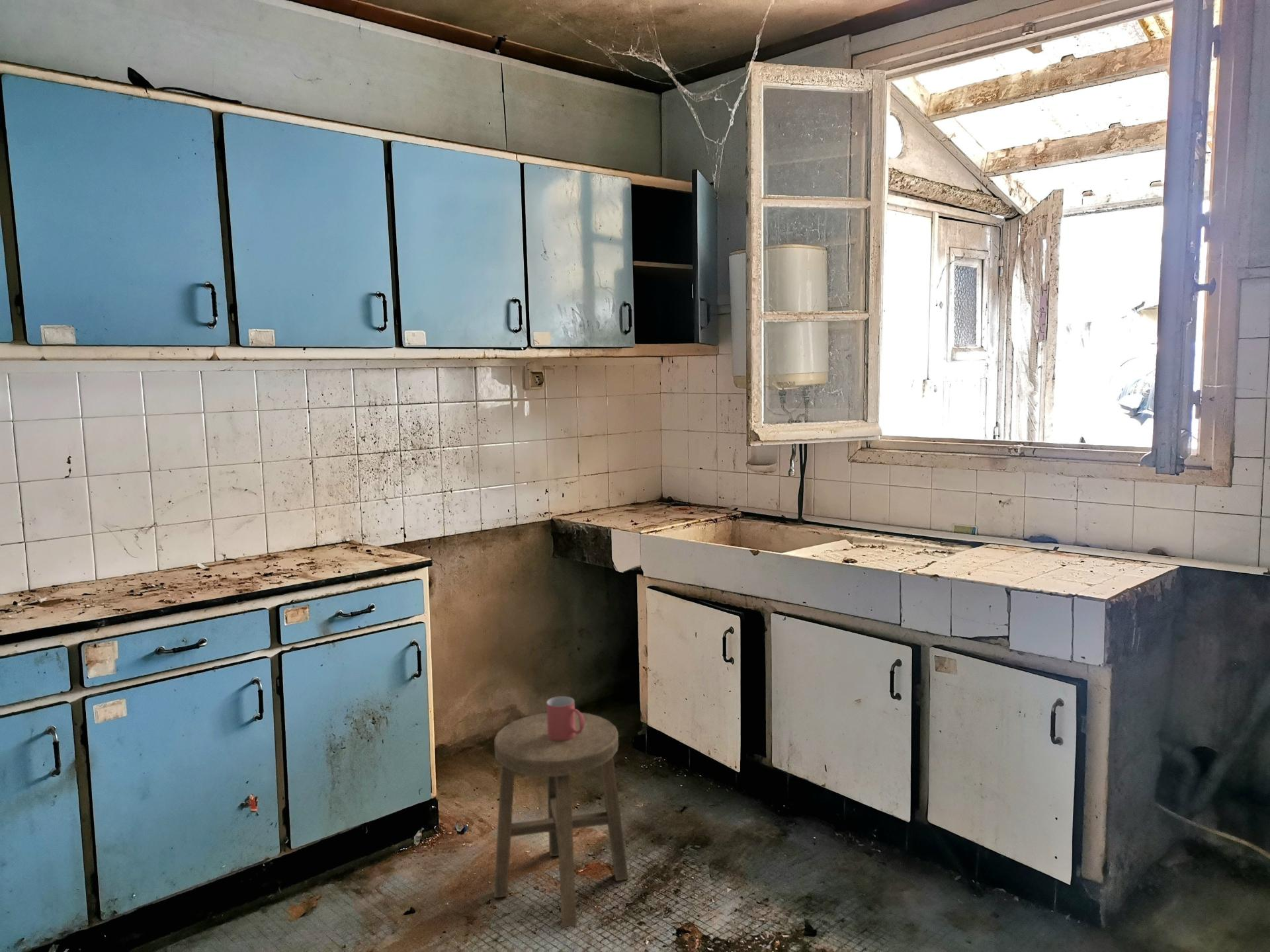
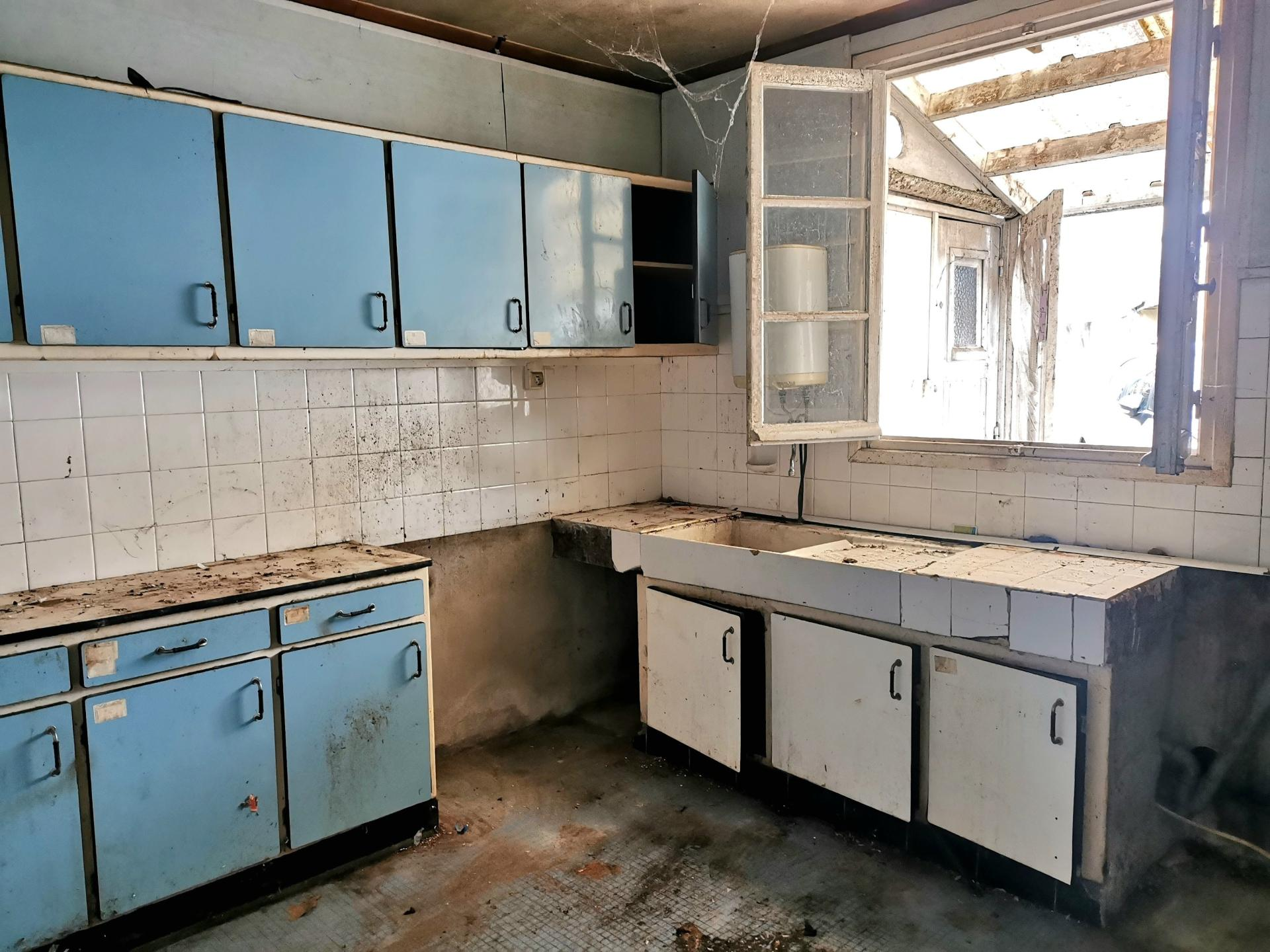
- stool (559, 810)
- mug (566, 719)
